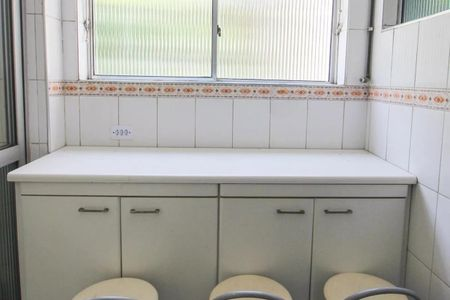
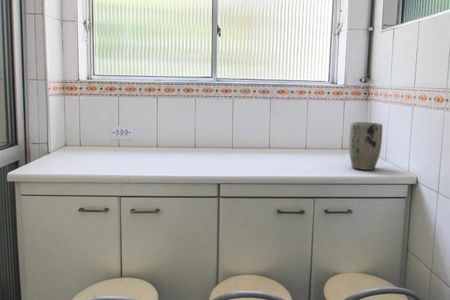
+ plant pot (365, 145)
